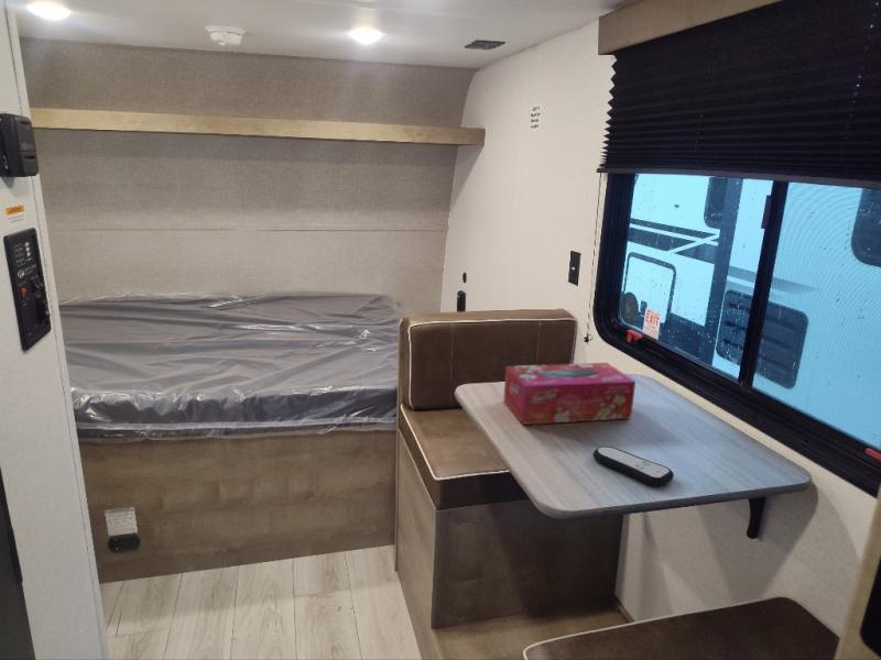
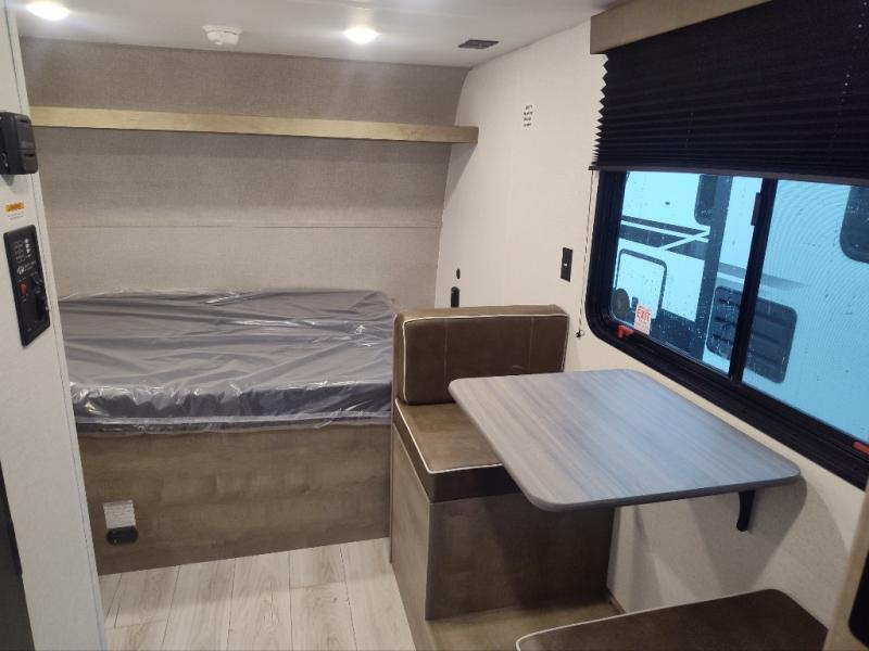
- tissue box (567, 392)
- remote control (631, 464)
